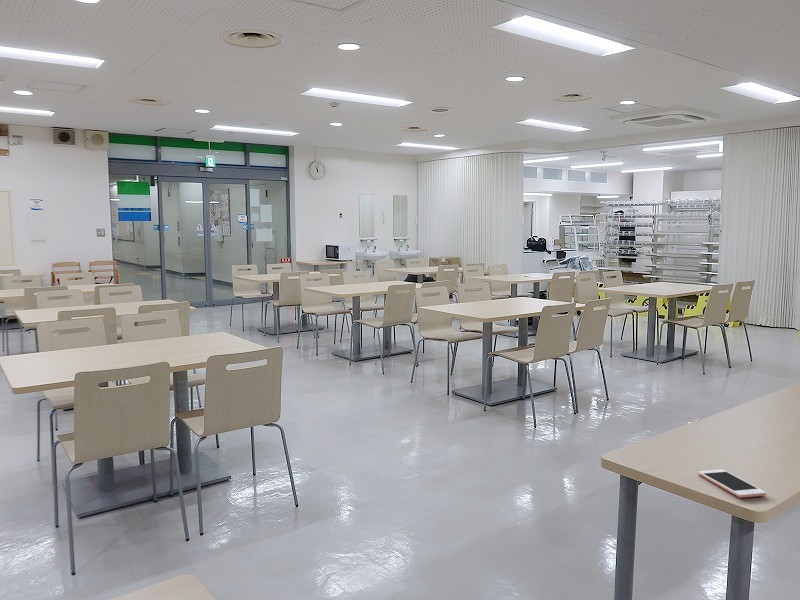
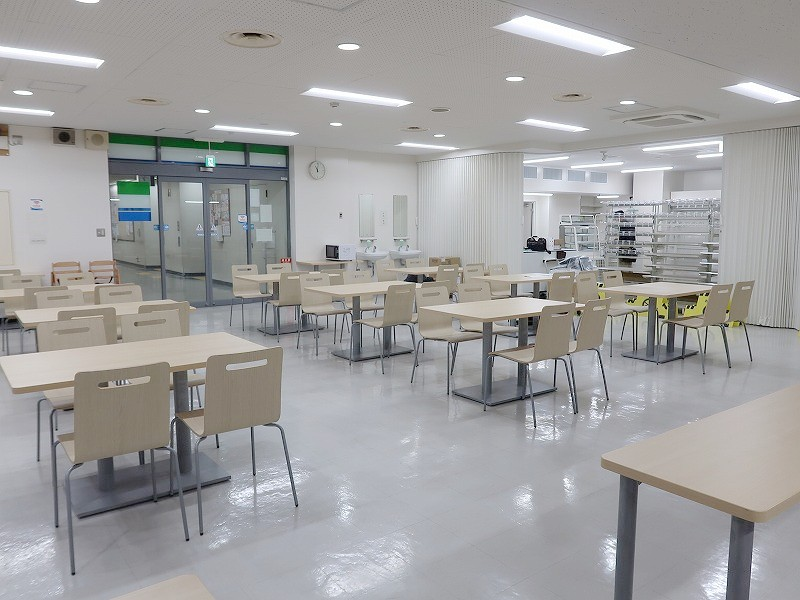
- cell phone (730, 482)
